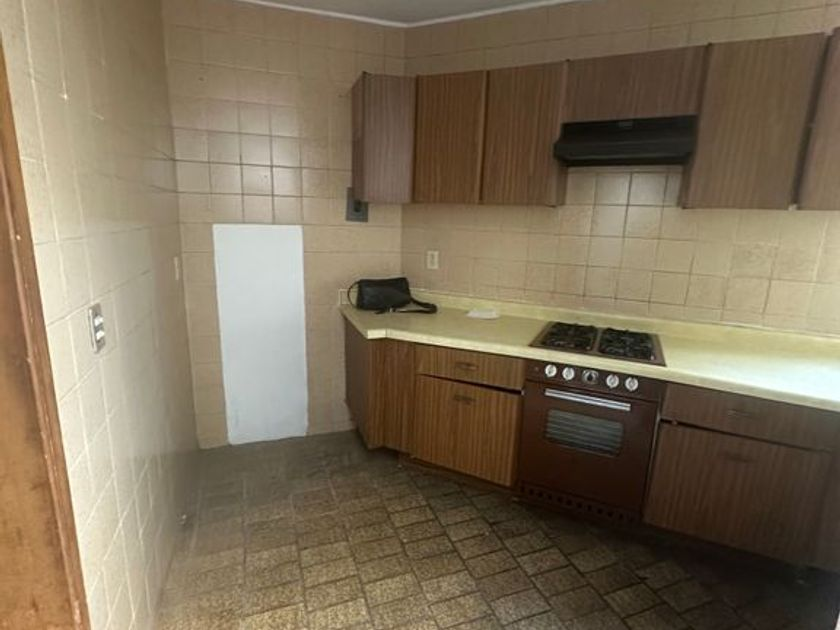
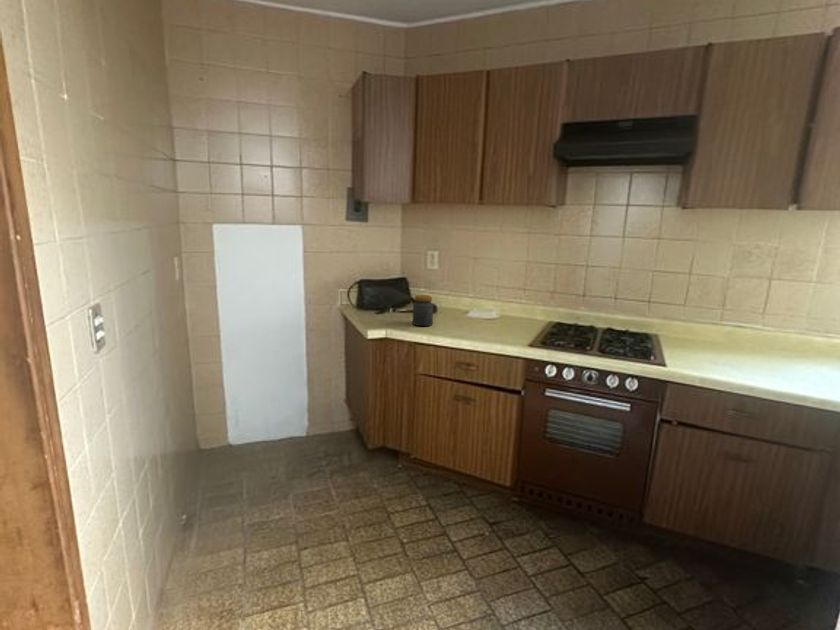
+ jar (423, 310)
